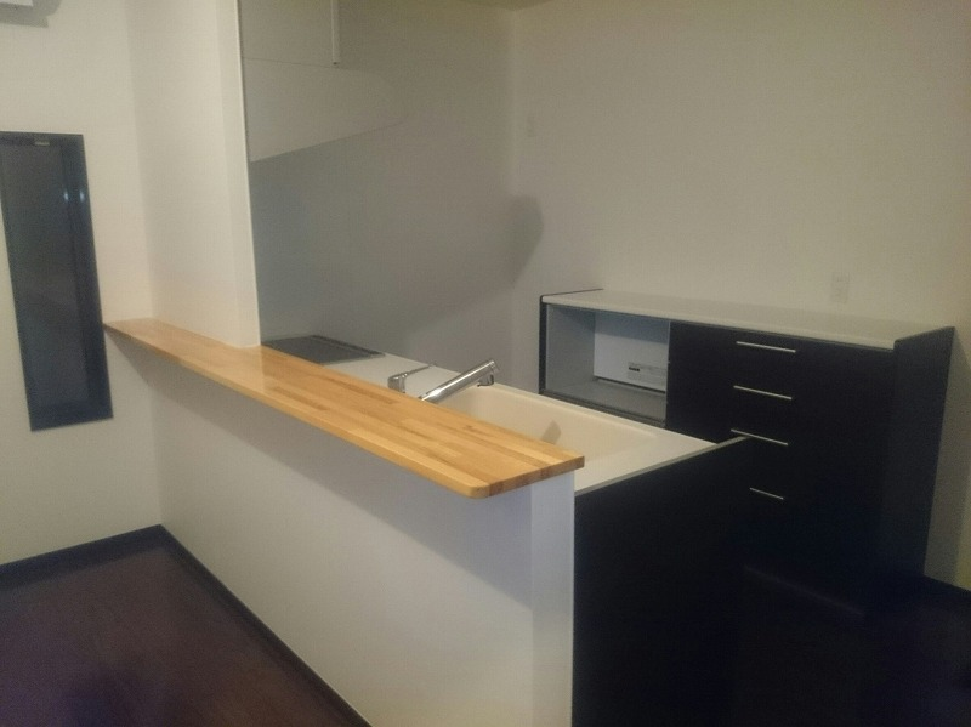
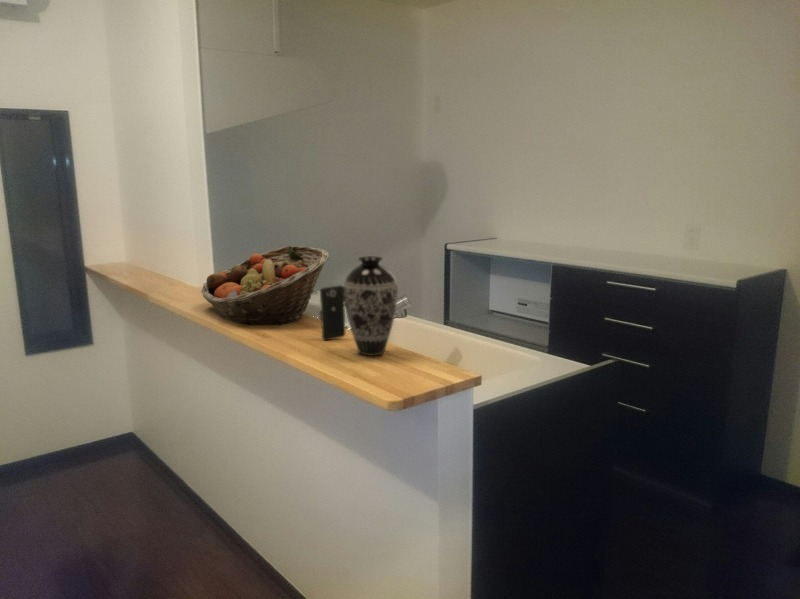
+ fruit basket (266, 283)
+ smartphone (332, 312)
+ decorative vase (370, 306)
